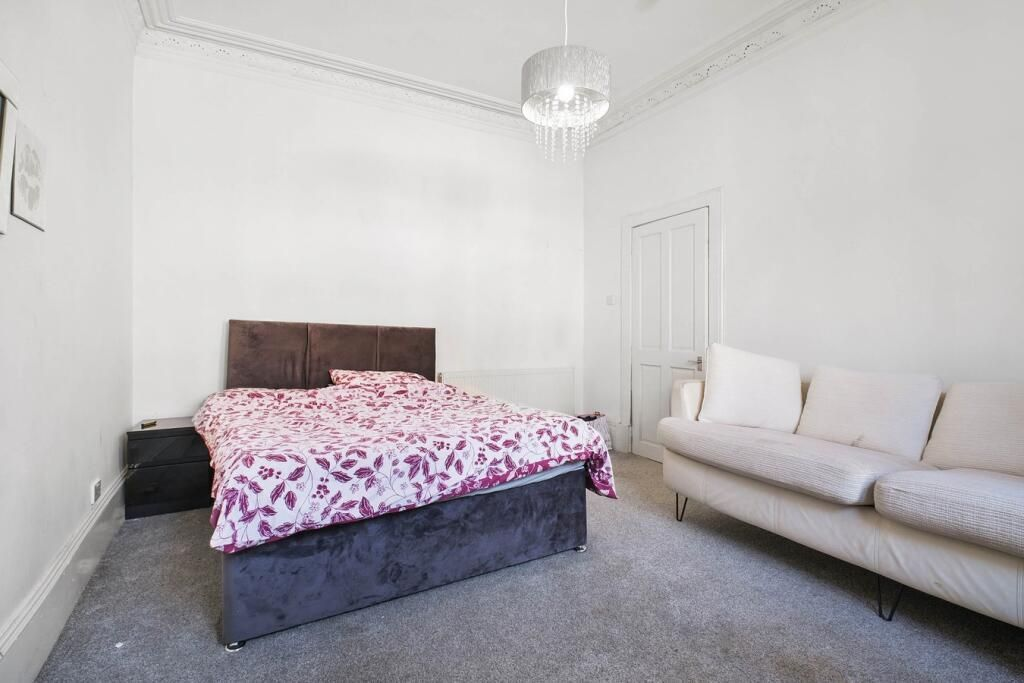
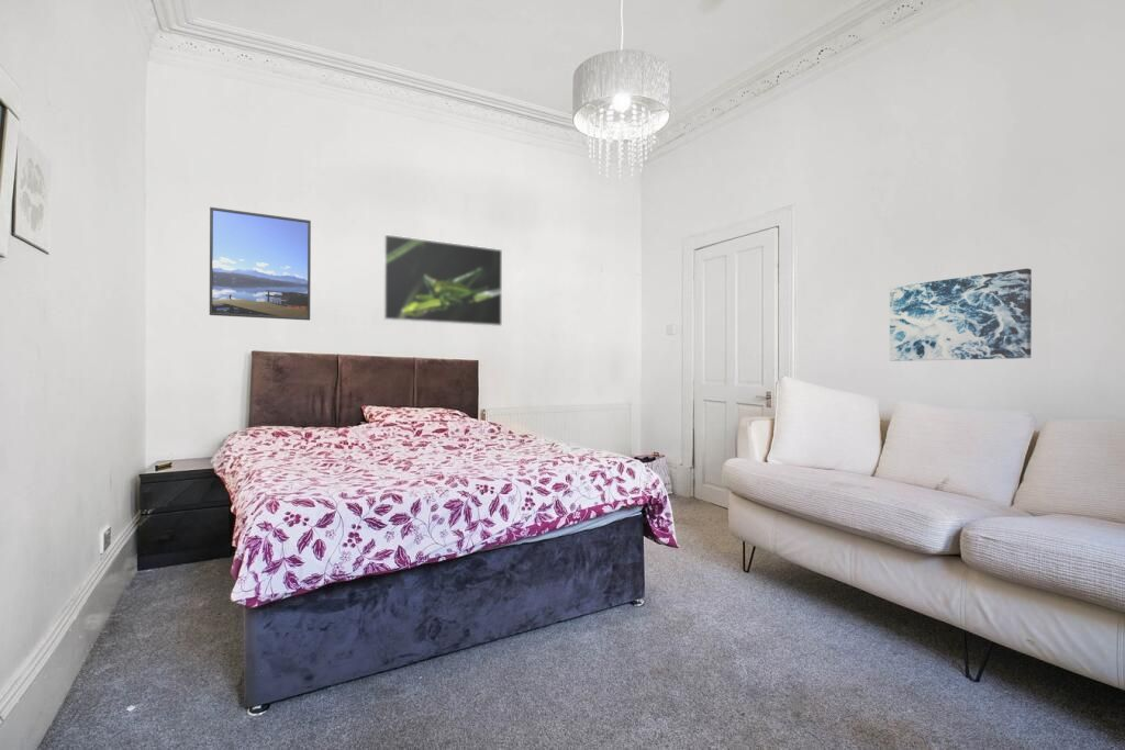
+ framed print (261, 266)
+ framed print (445, 282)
+ wall art (954, 318)
